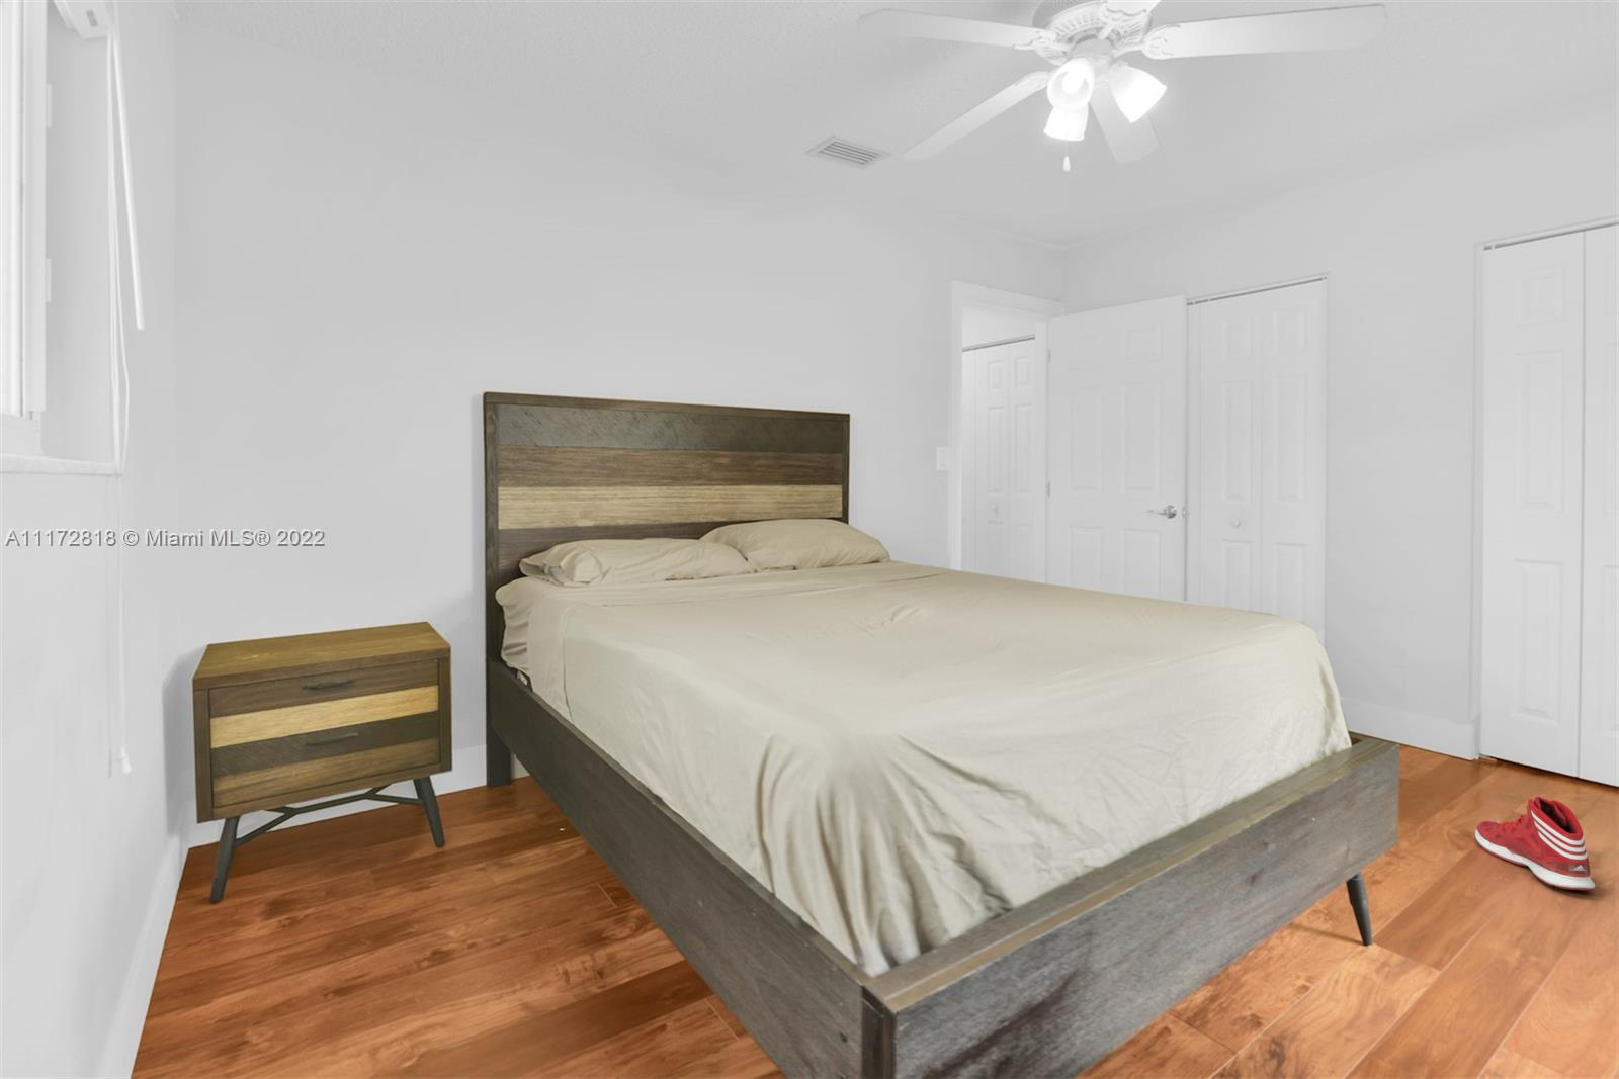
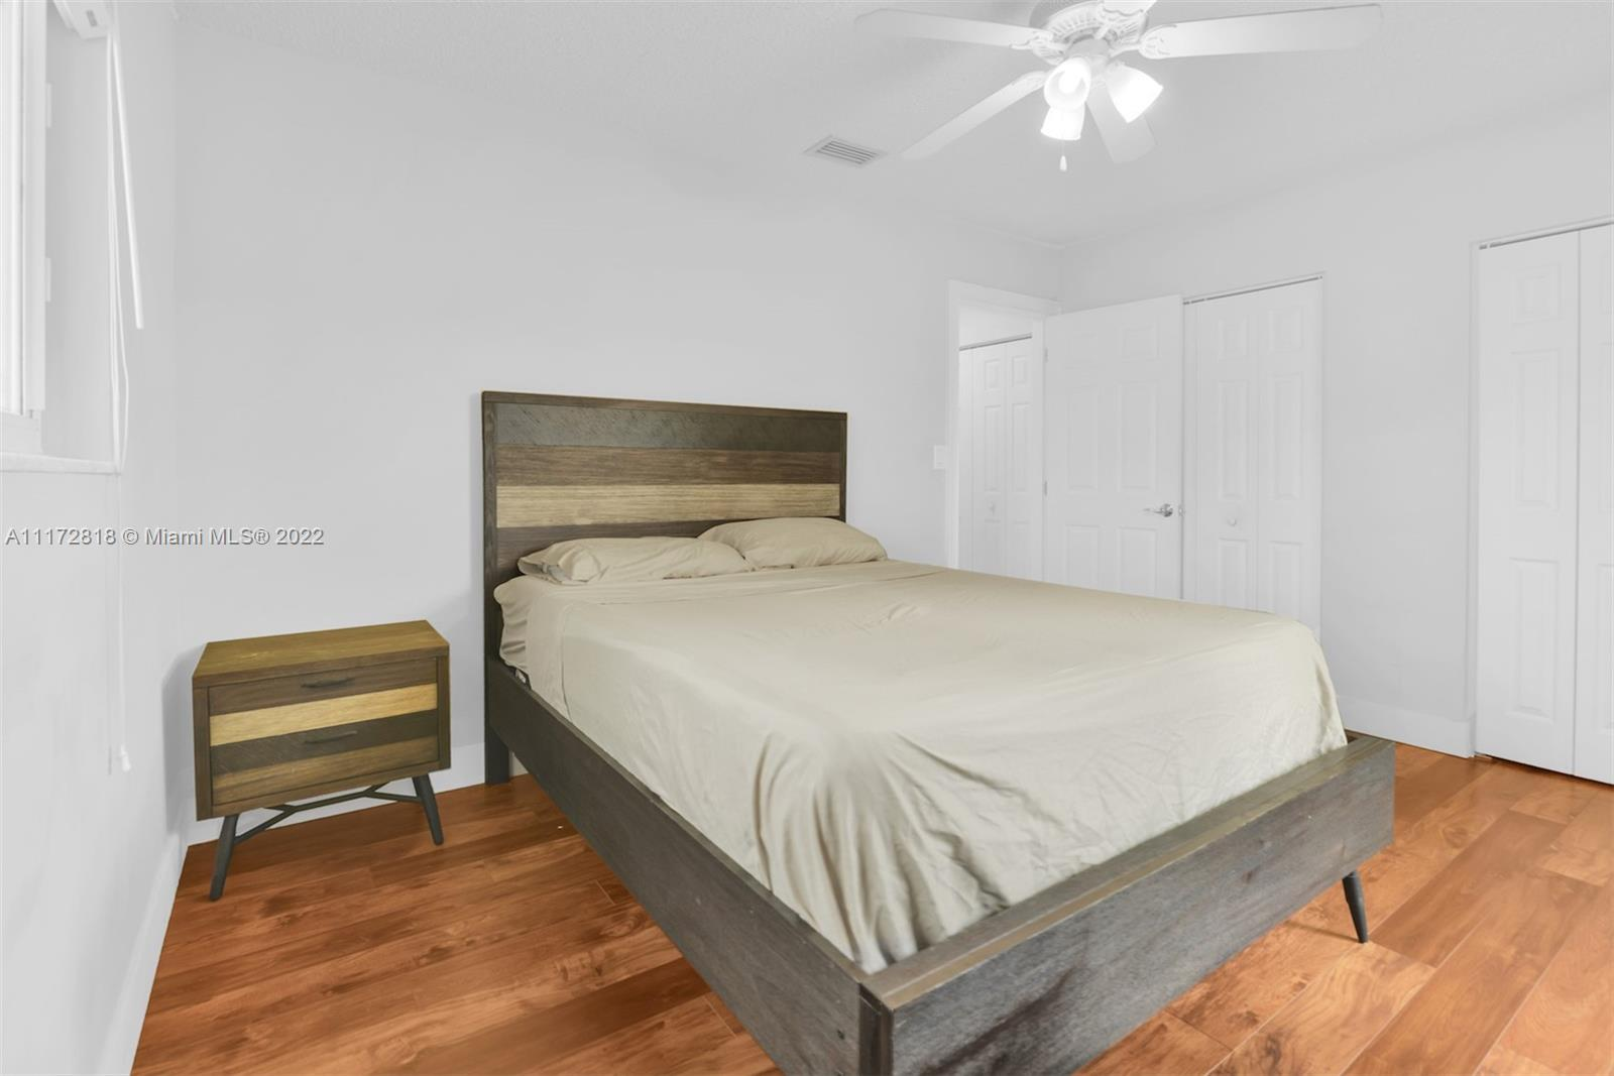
- sneaker (1531, 827)
